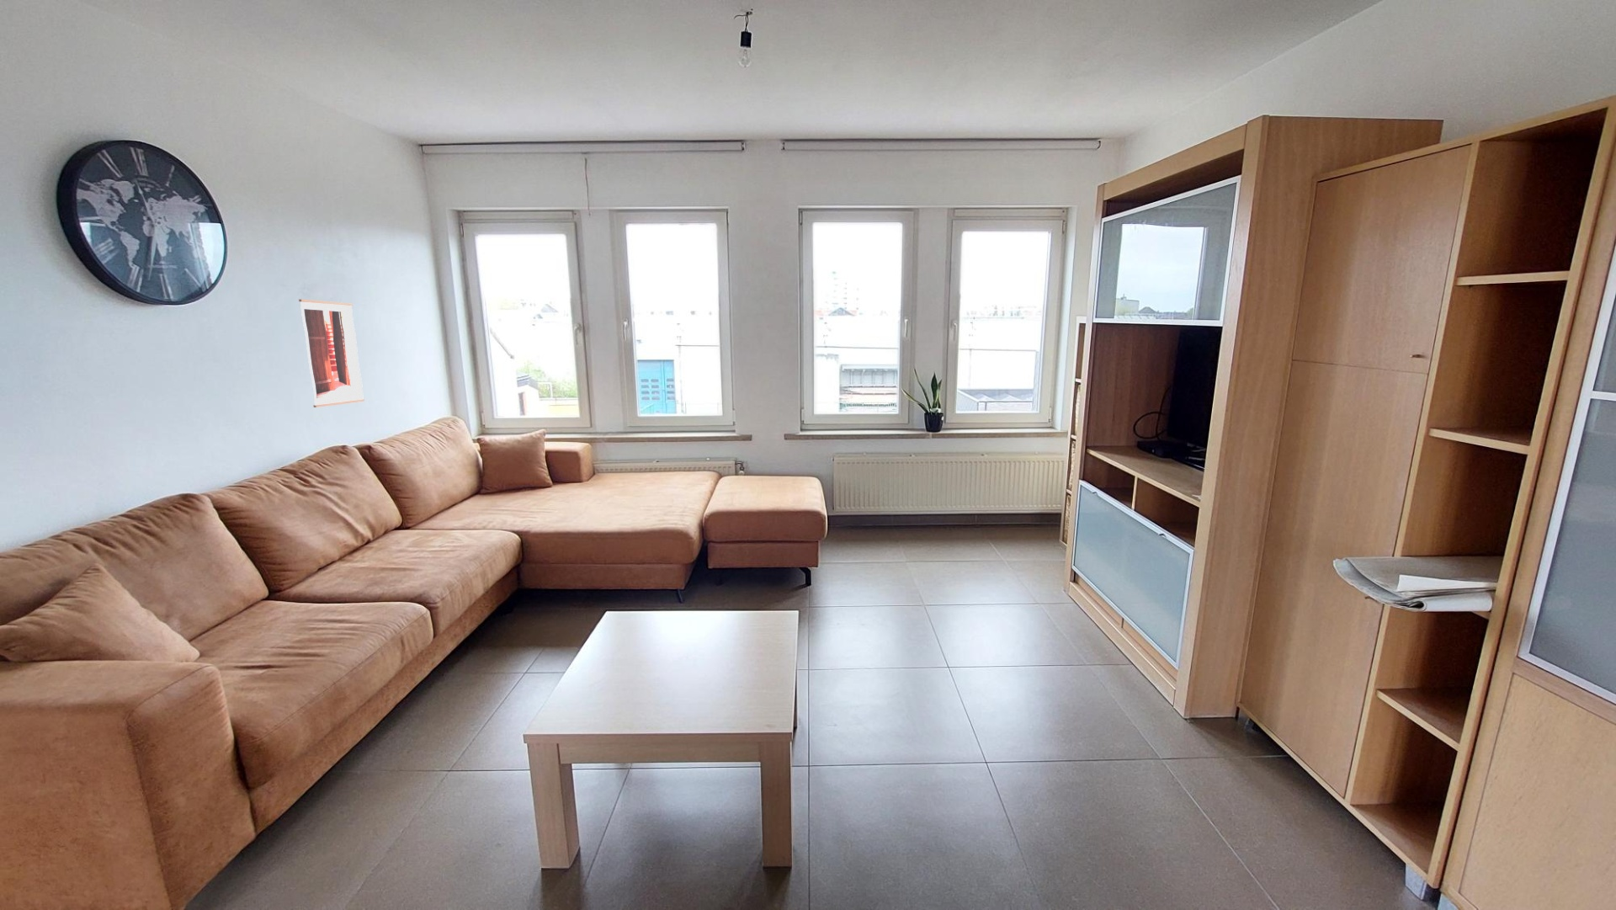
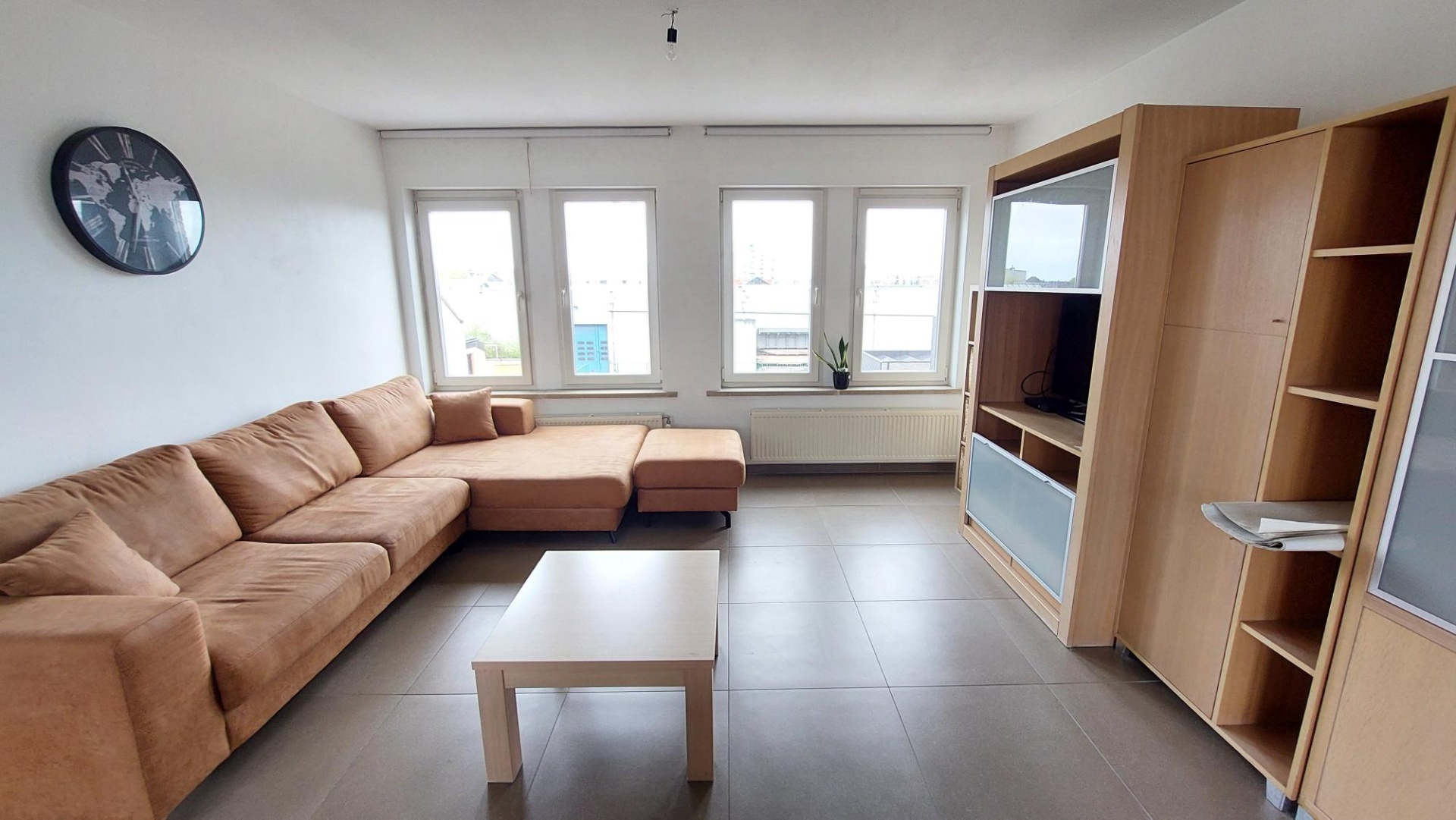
- wall art (333, 354)
